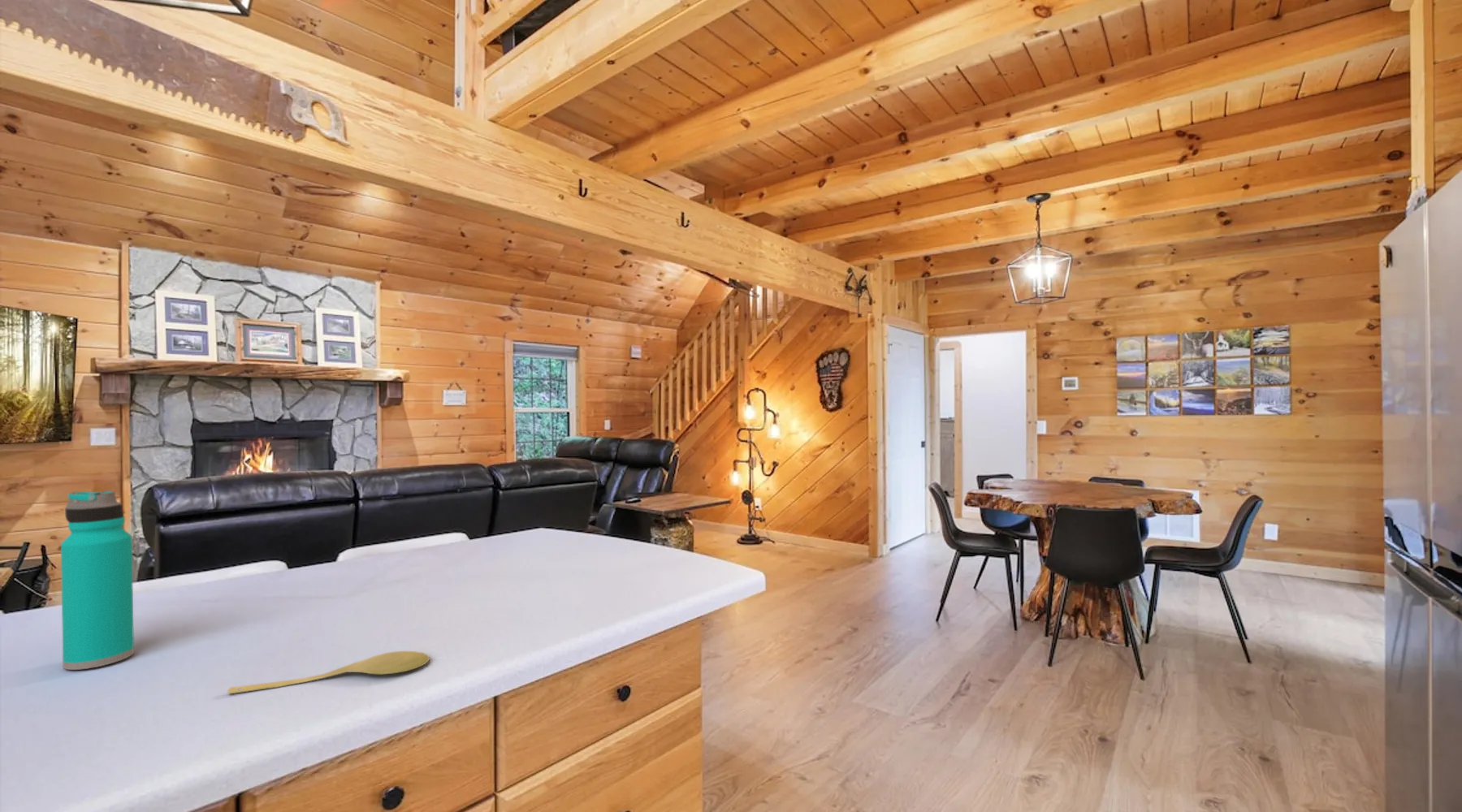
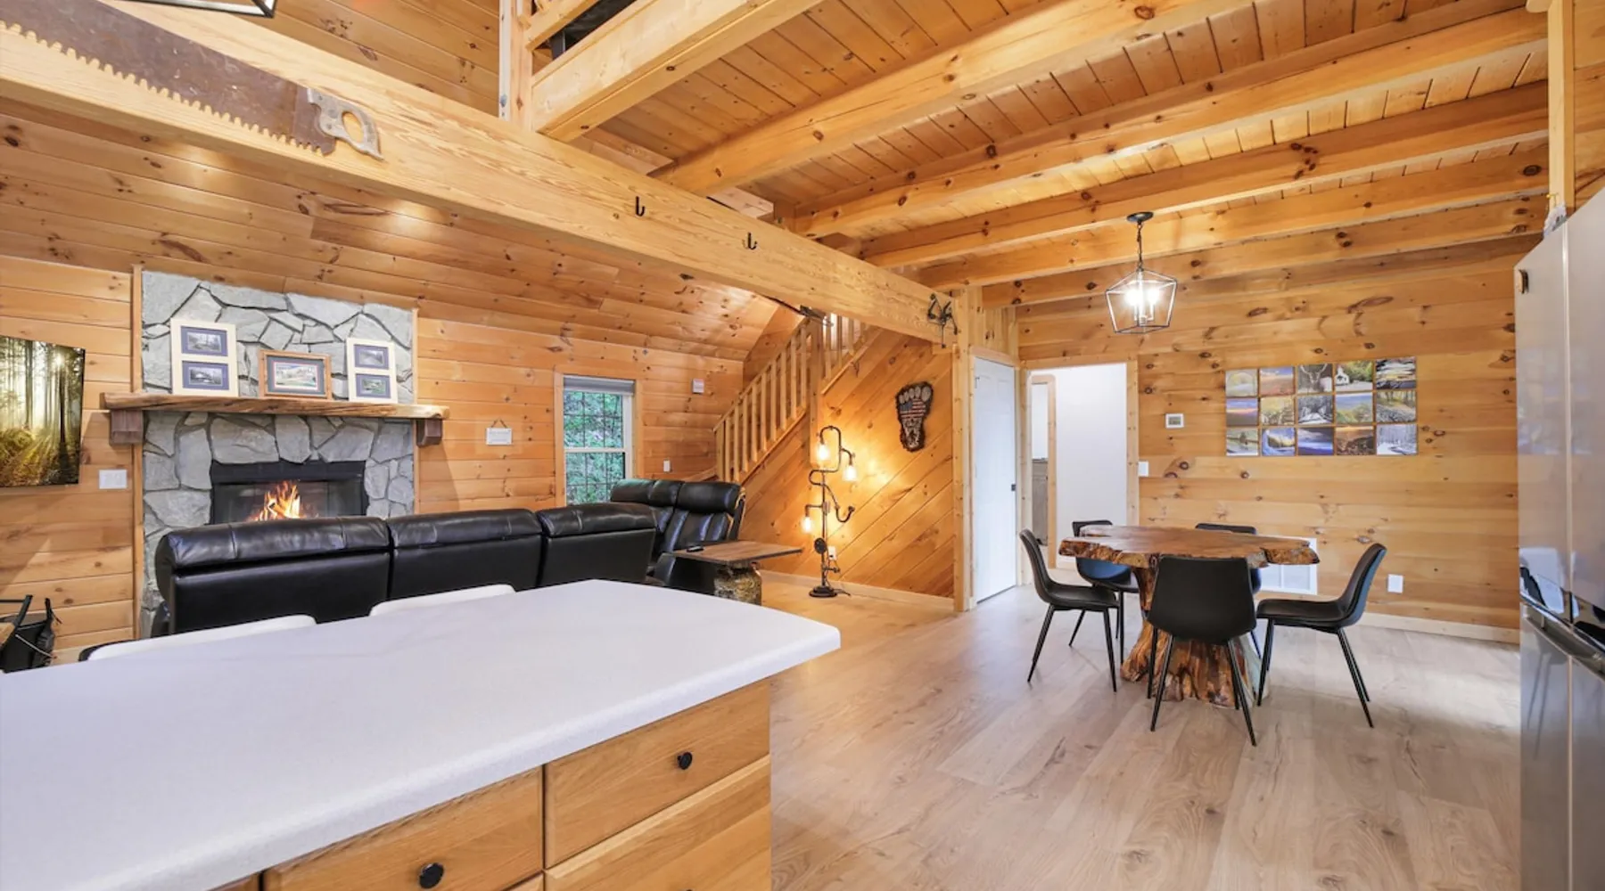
- water bottle (97, 576)
- spoon (335, 672)
